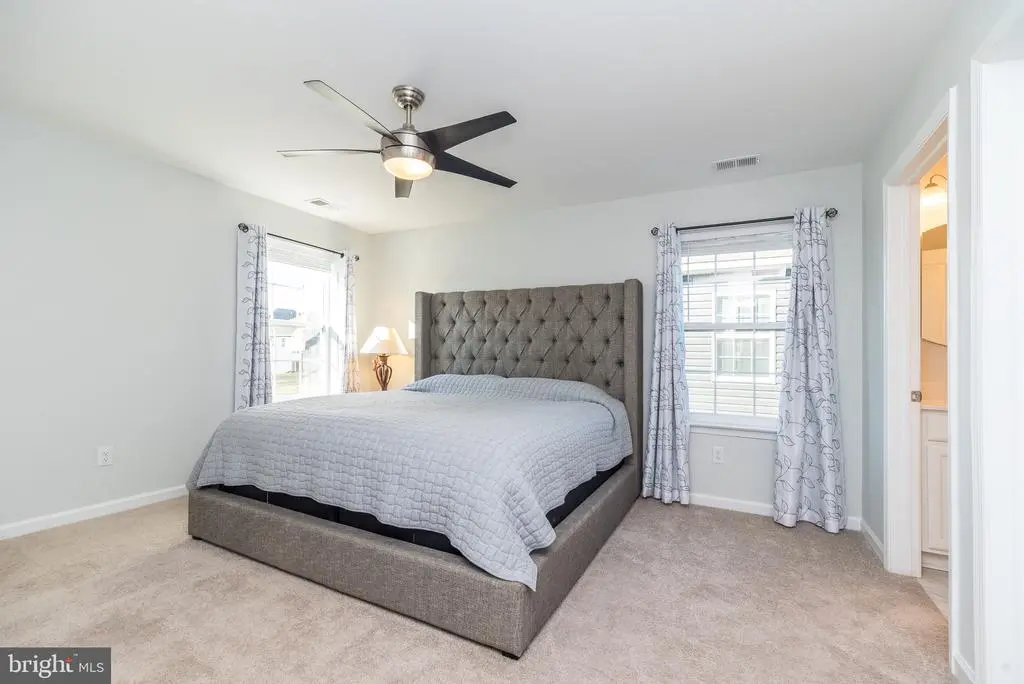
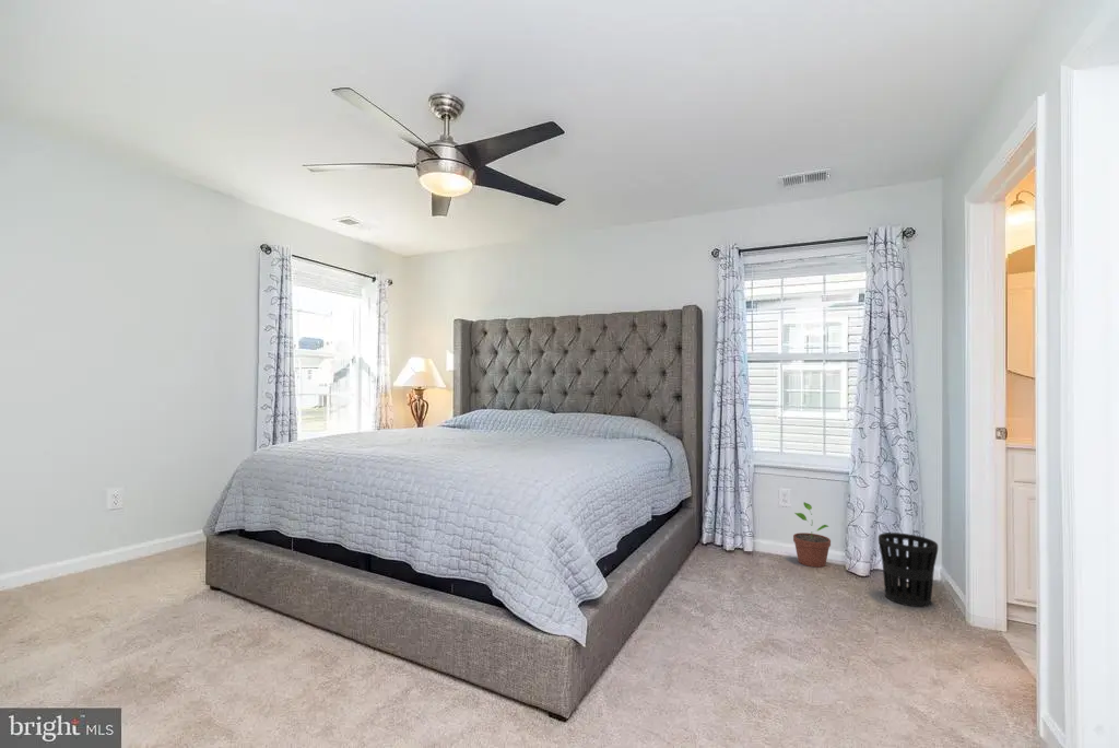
+ potted plant (811, 534)
+ wastebasket (907, 569)
